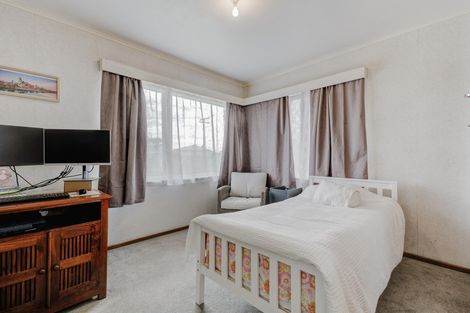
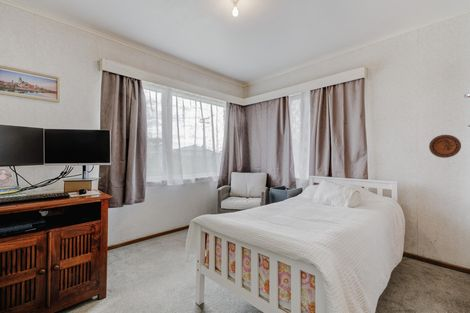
+ decorative plate (444, 146)
